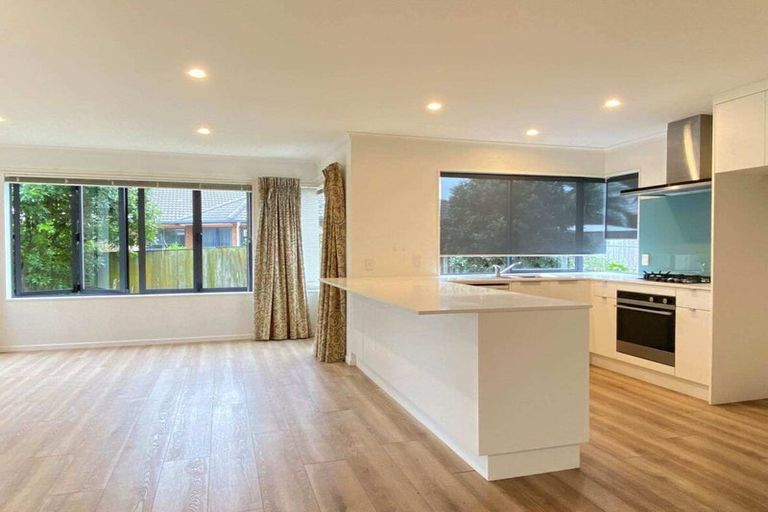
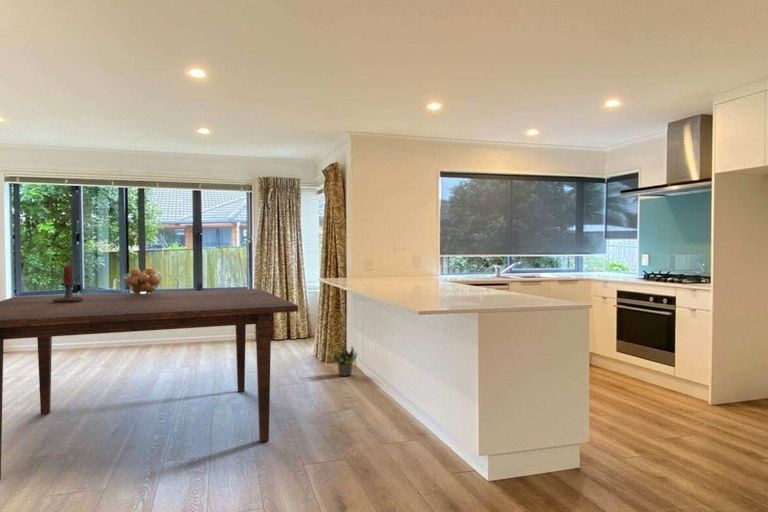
+ fruit basket (143, 280)
+ potted plant (341, 359)
+ table (143, 330)
+ candle holder (68, 282)
